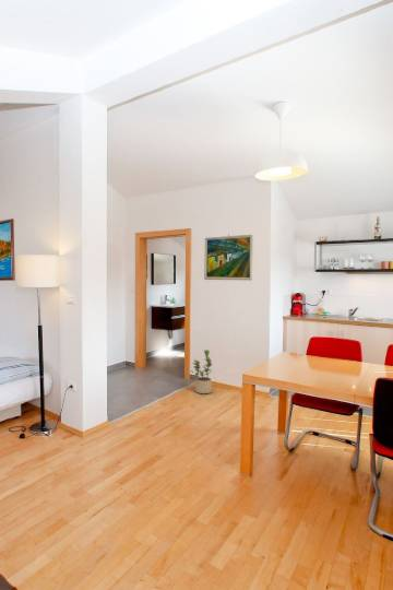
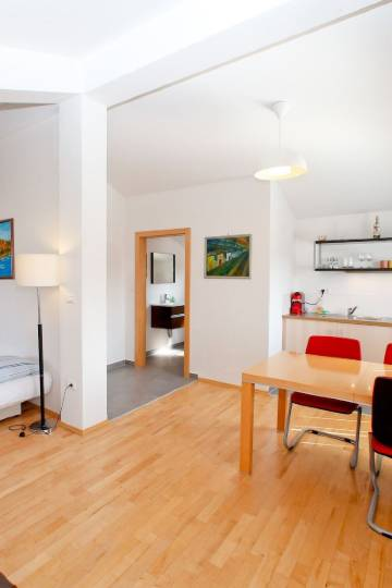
- potted plant (200, 370)
